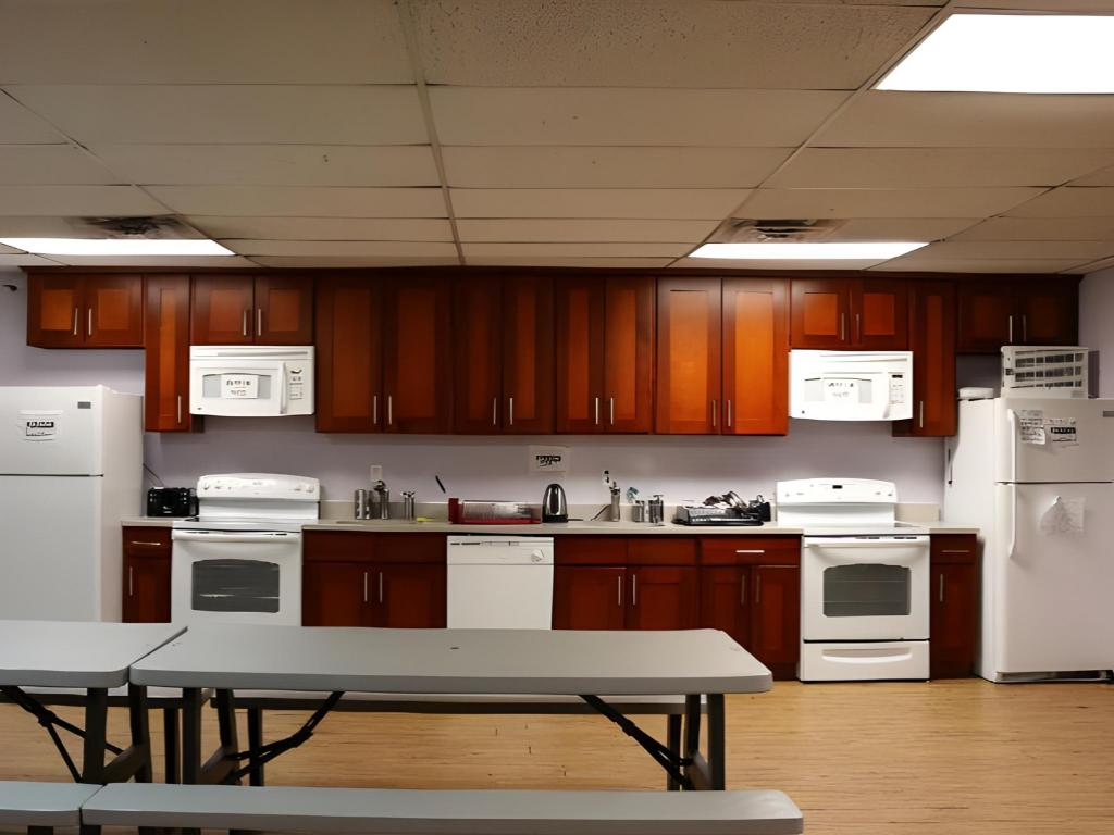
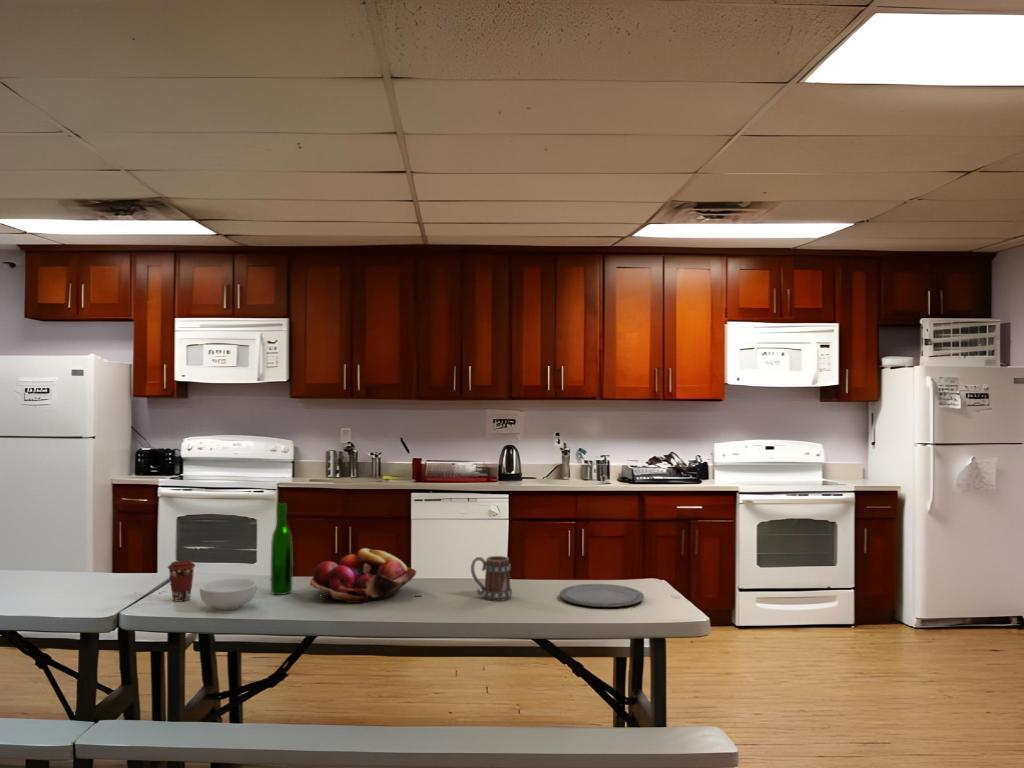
+ mug (491, 577)
+ plate (601, 596)
+ cereal bowl (228, 595)
+ wine bottle (281, 548)
+ fruit basket (364, 573)
+ coffee cup (181, 580)
